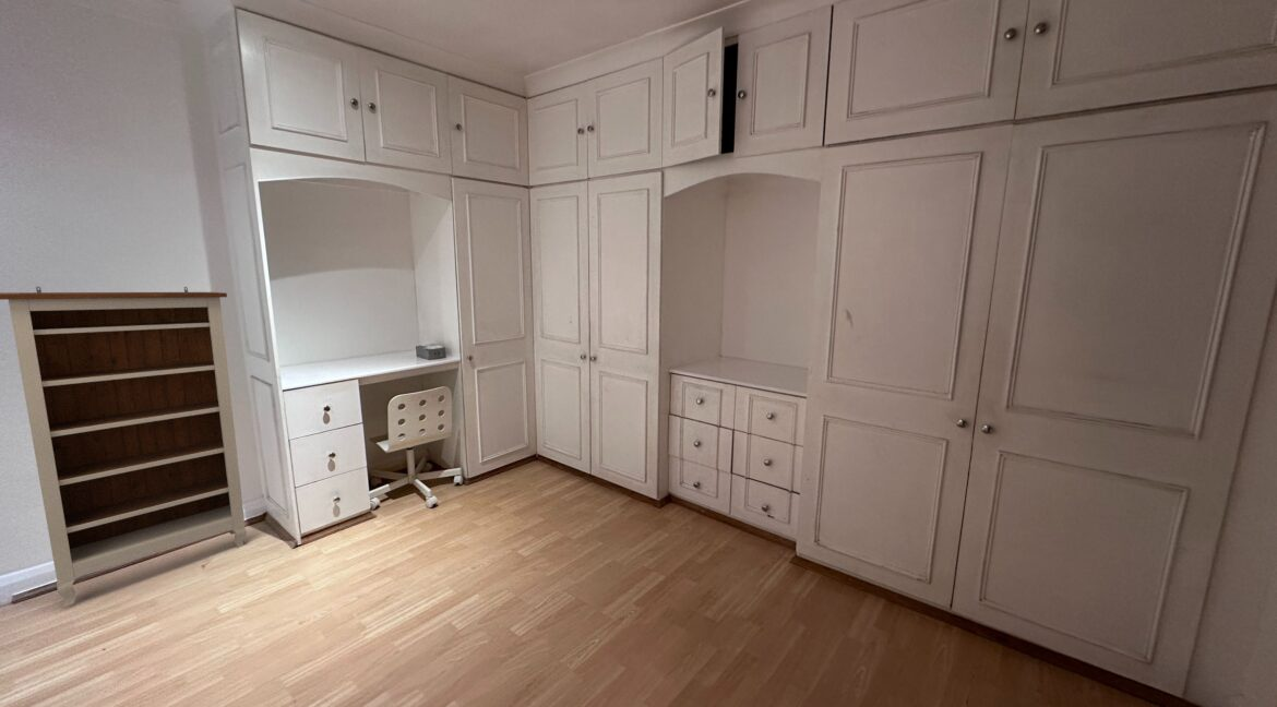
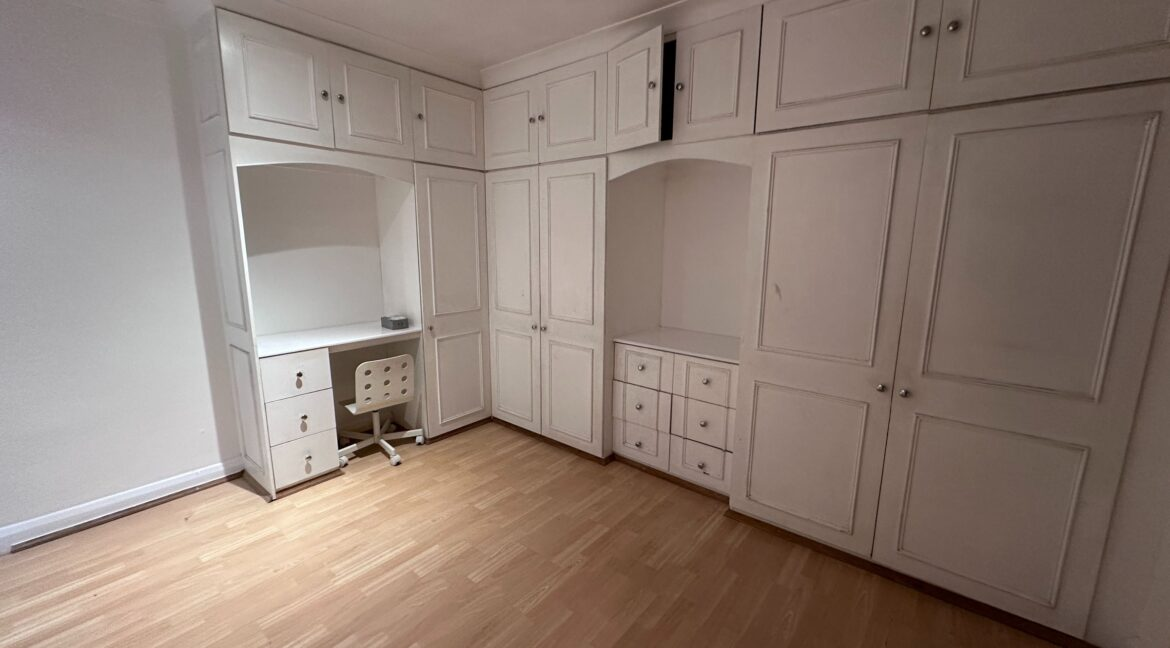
- bookshelf (142, 432)
